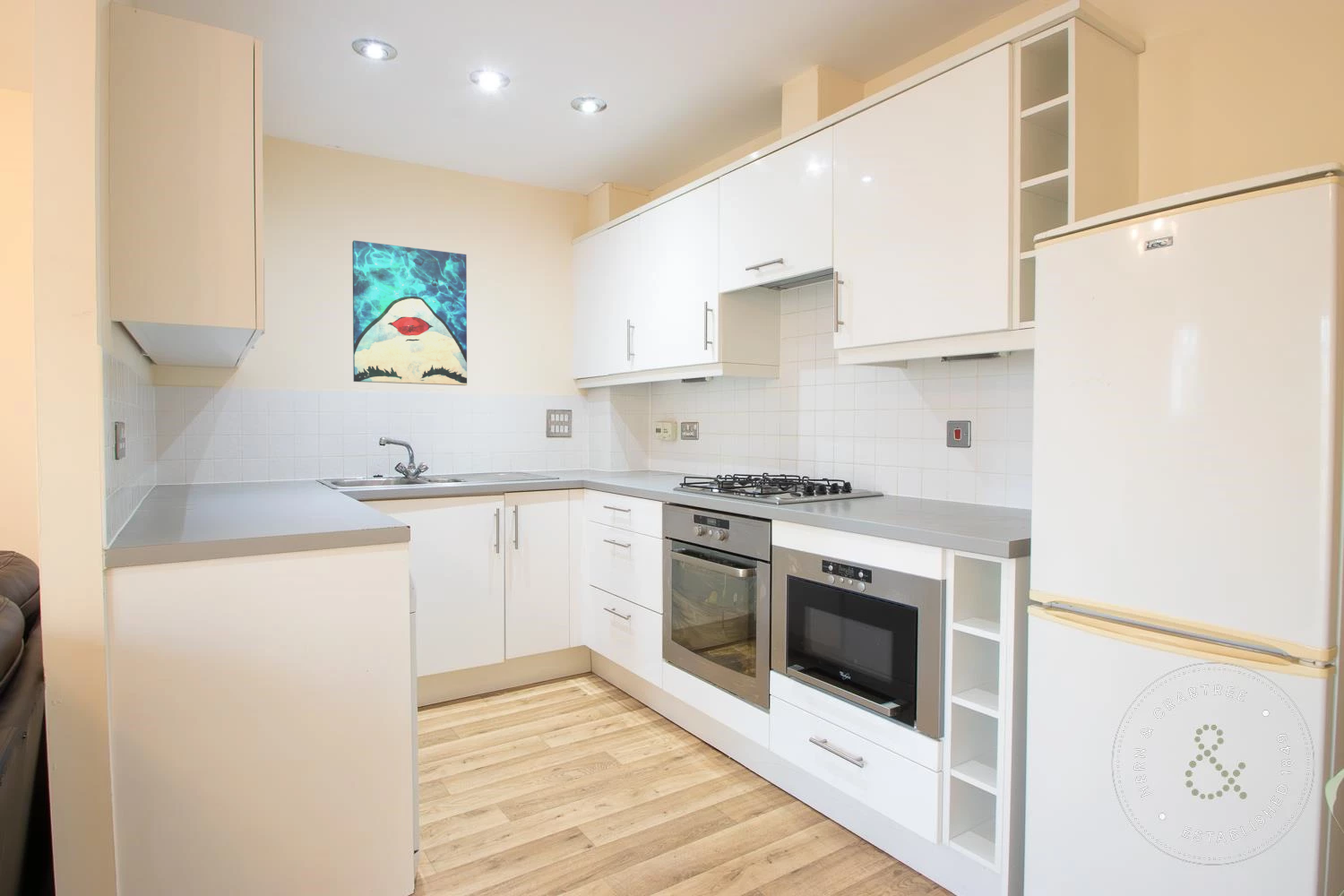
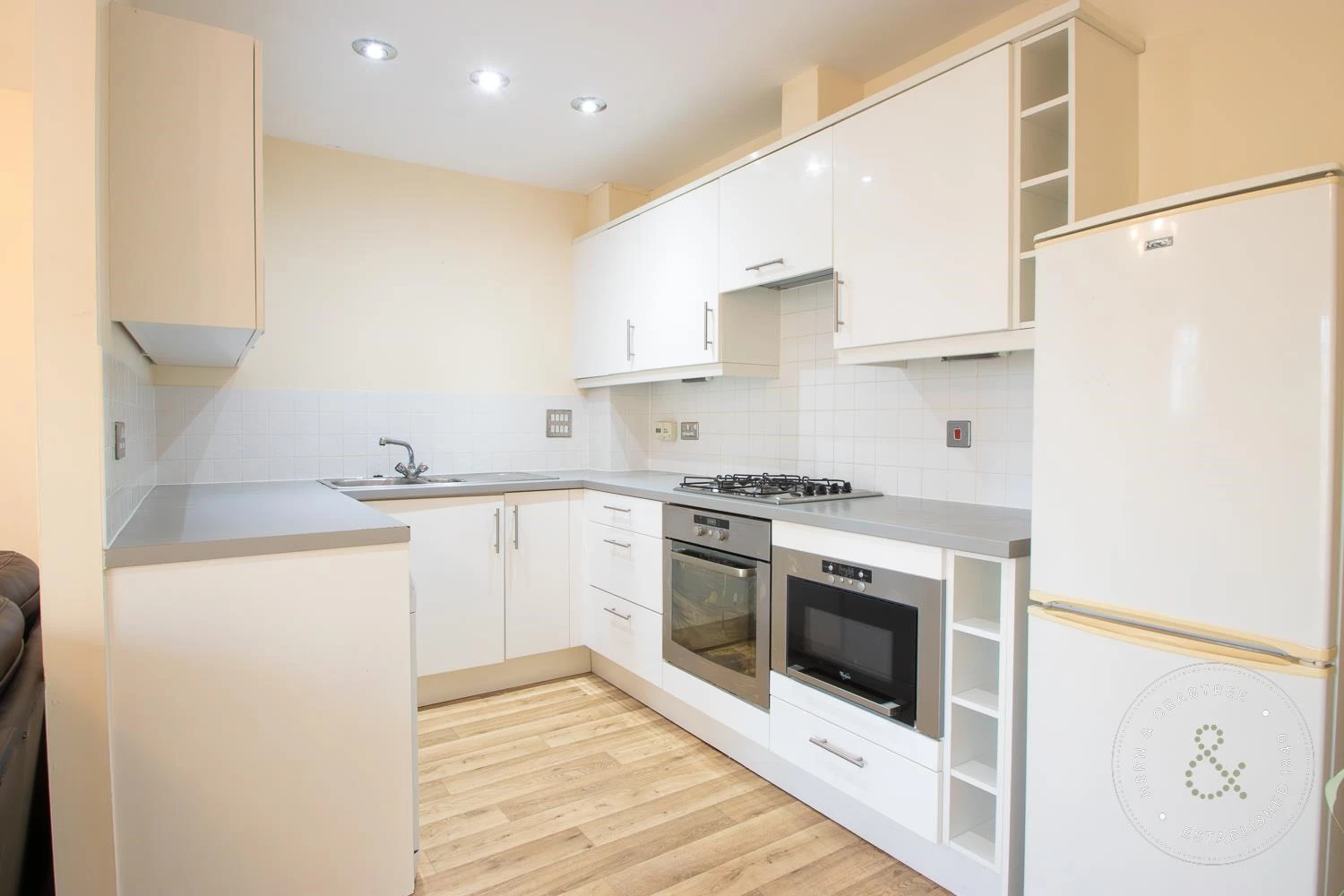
- wall art (411, 315)
